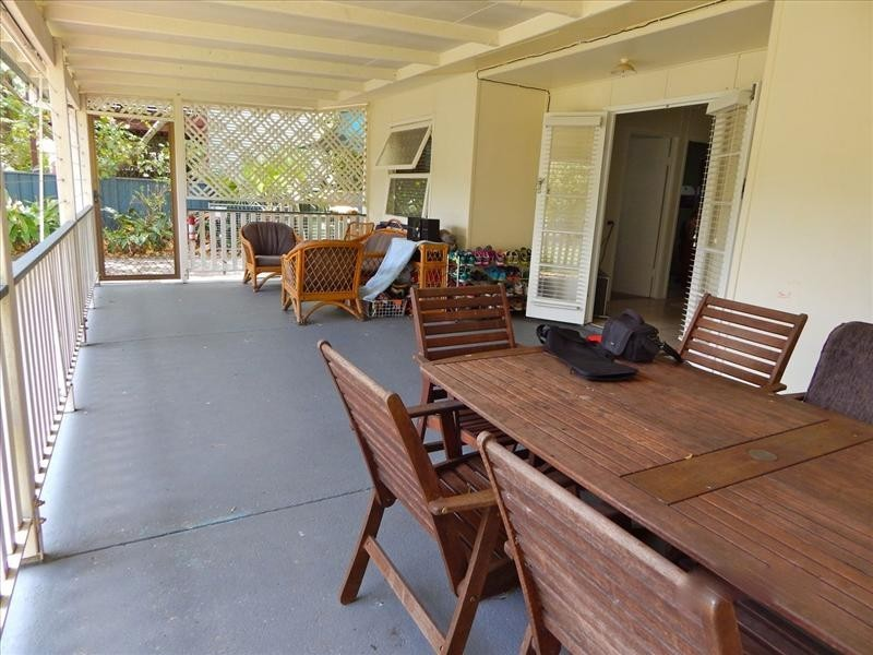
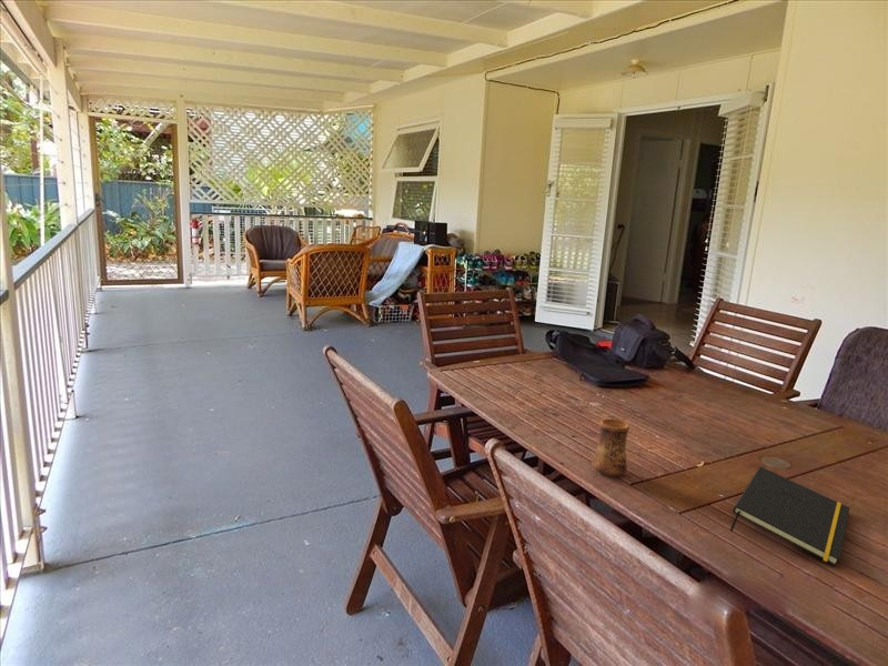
+ cup (612, 447)
+ notepad (793, 509)
